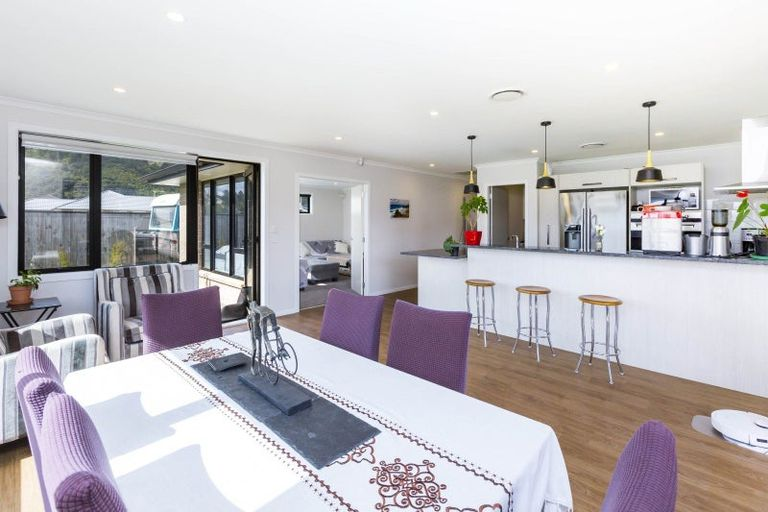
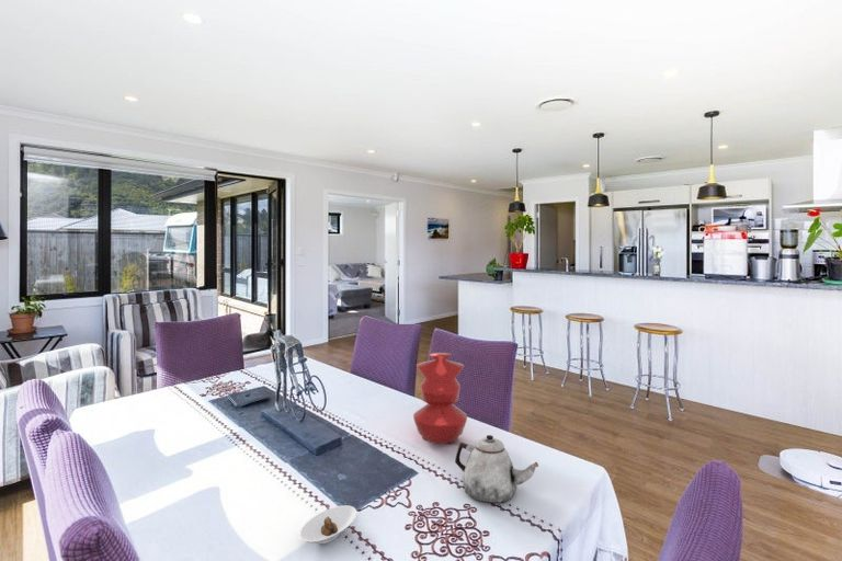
+ vase (440, 397)
+ teapot (494, 465)
+ saucer (329, 527)
